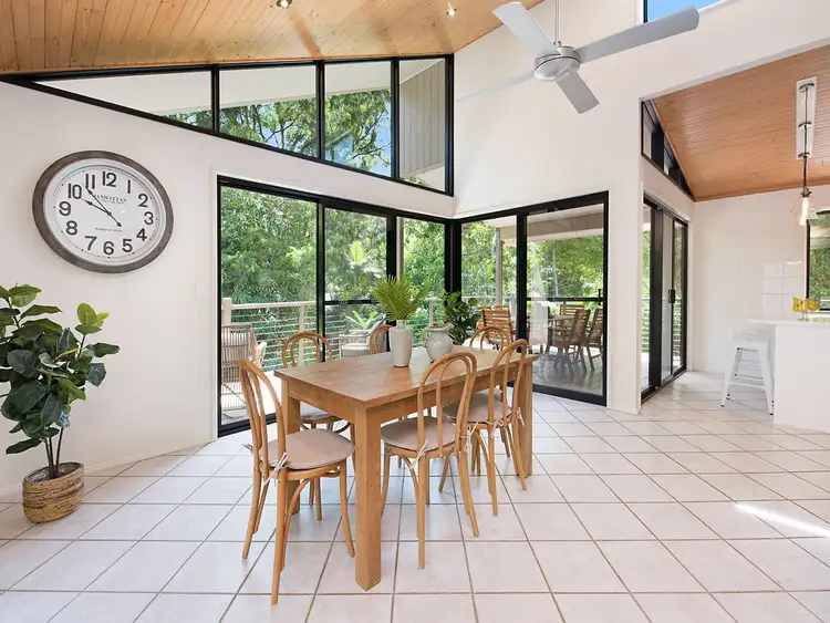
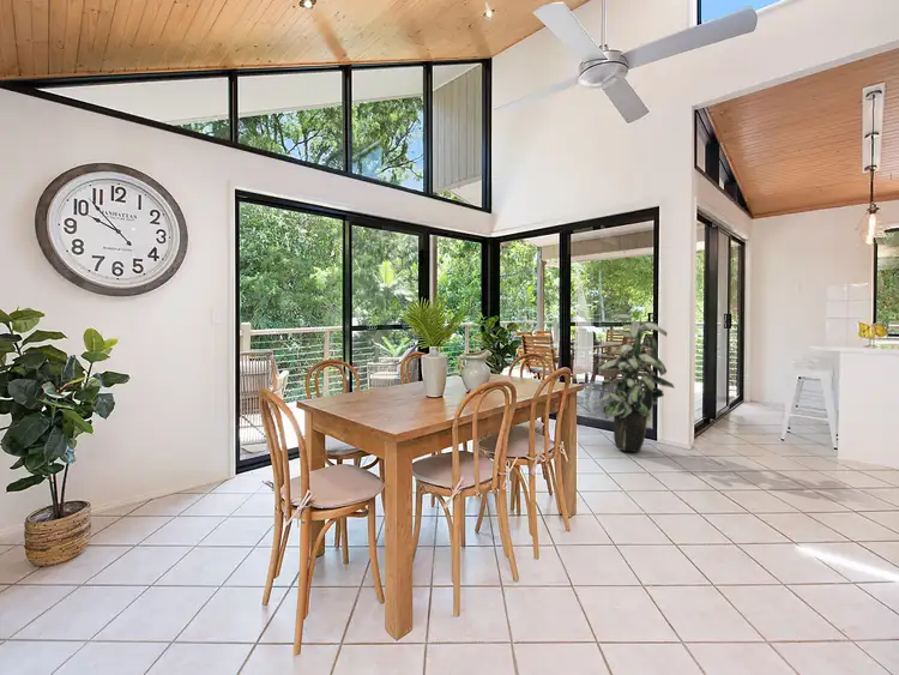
+ indoor plant (630, 381)
